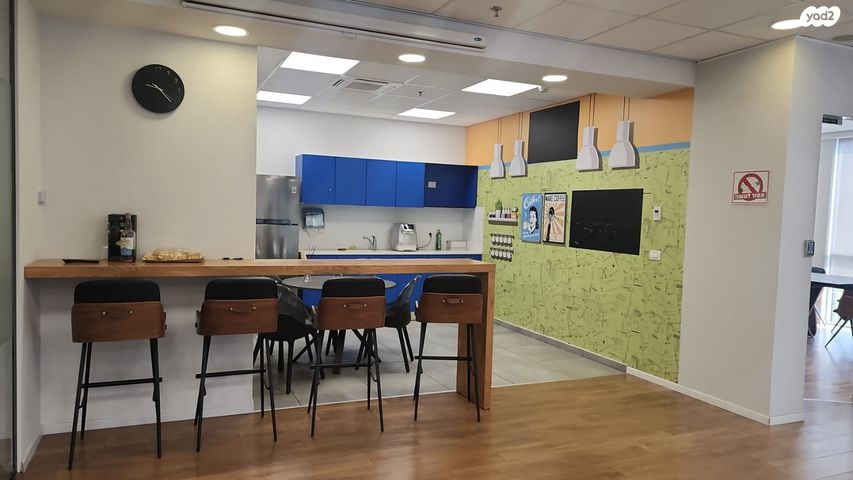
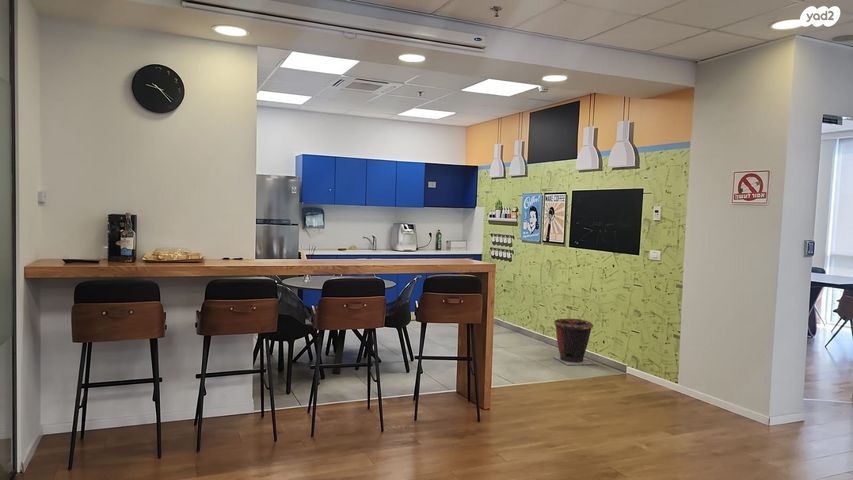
+ waste bin (571, 339)
